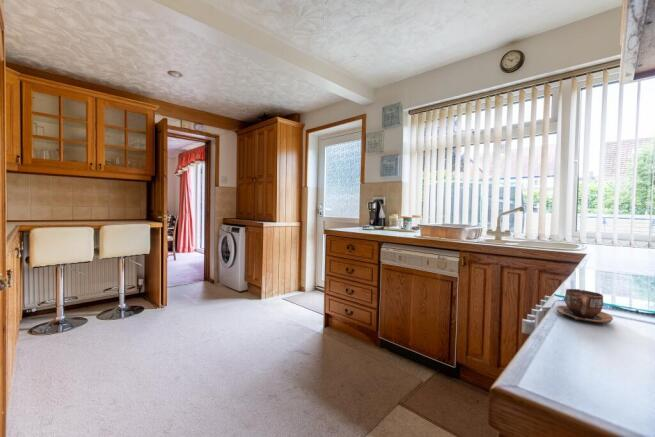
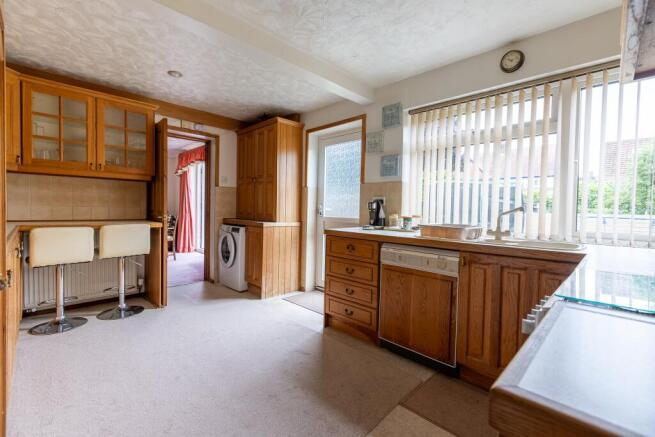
- cup (583, 304)
